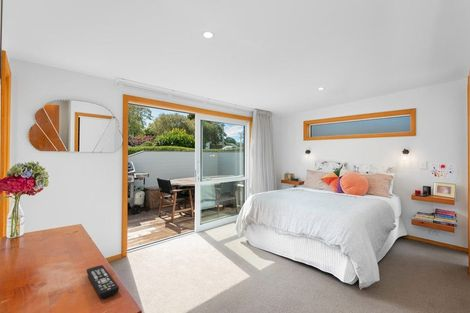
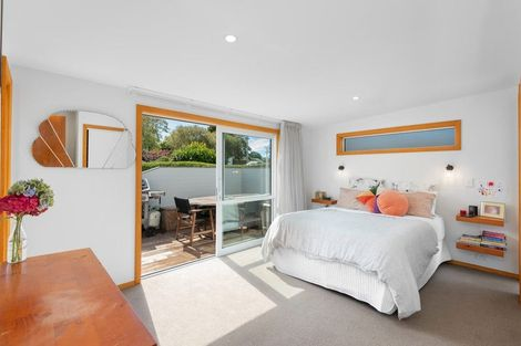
- remote control (101, 280)
